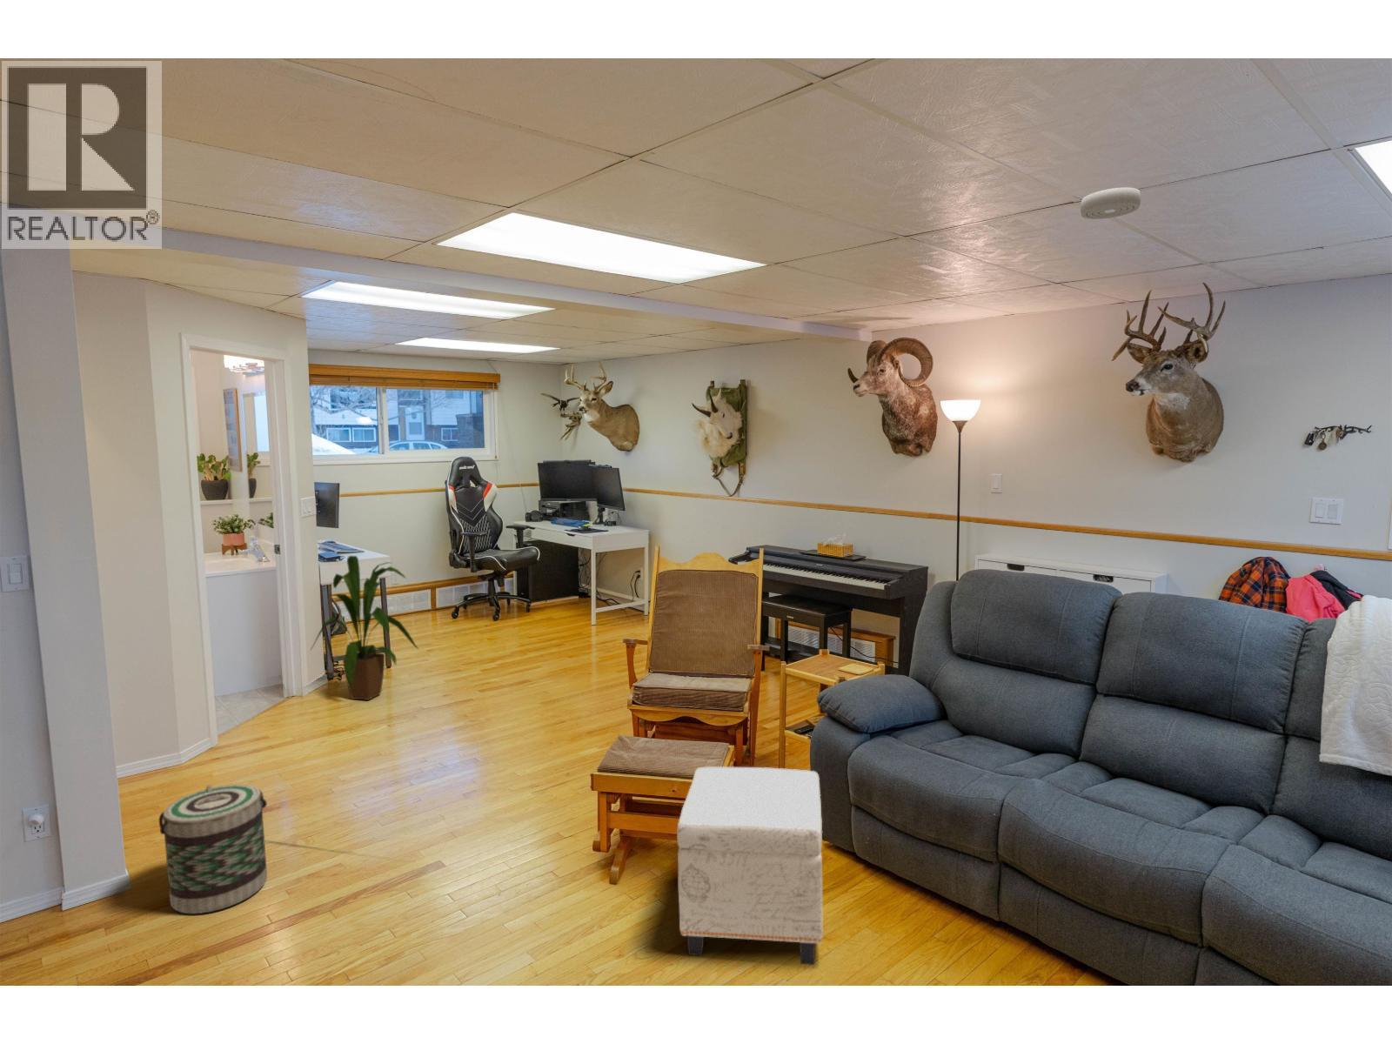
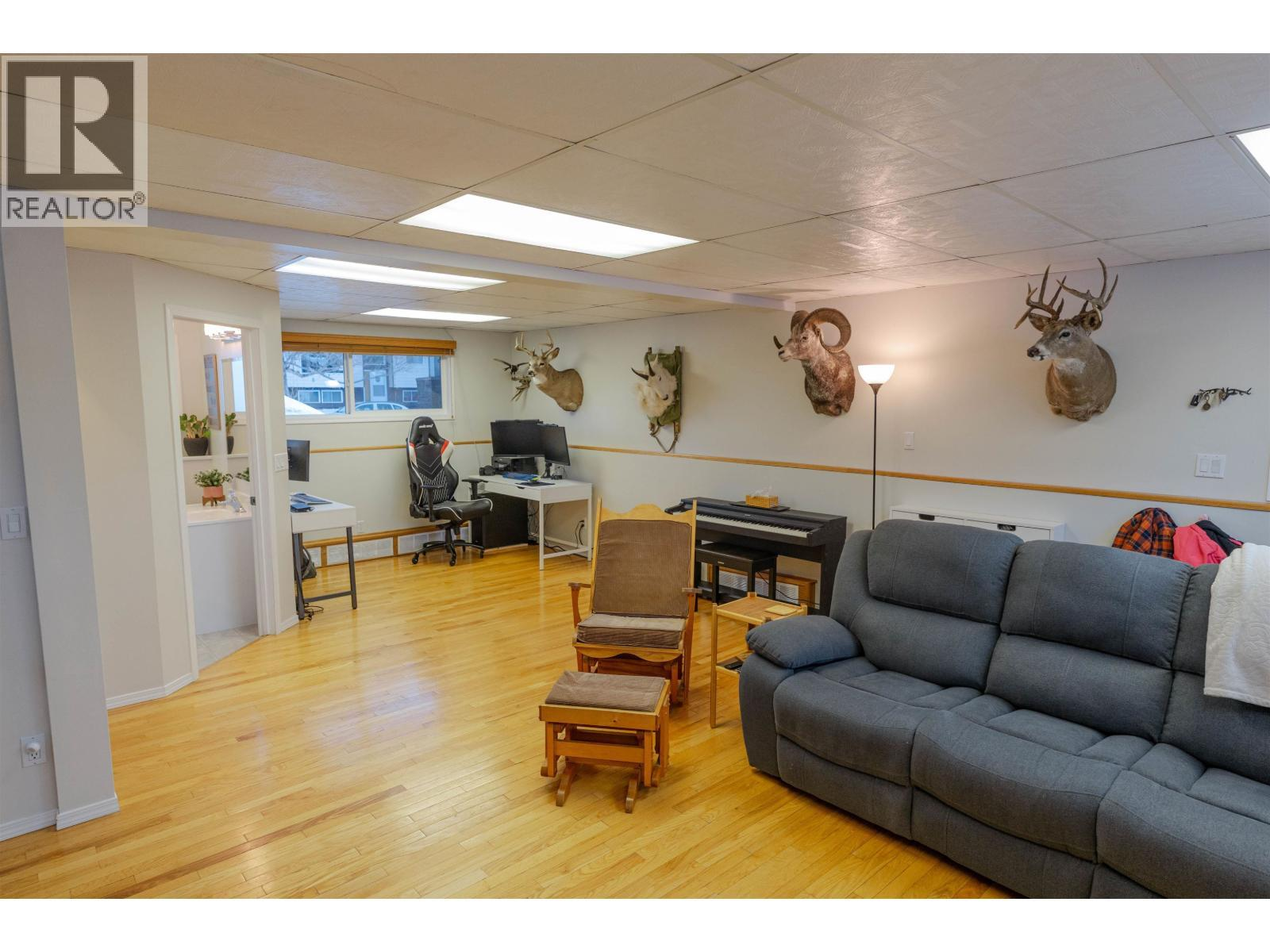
- basket (216, 842)
- house plant (369, 621)
- ottoman (753, 854)
- smoke detector (1109, 204)
